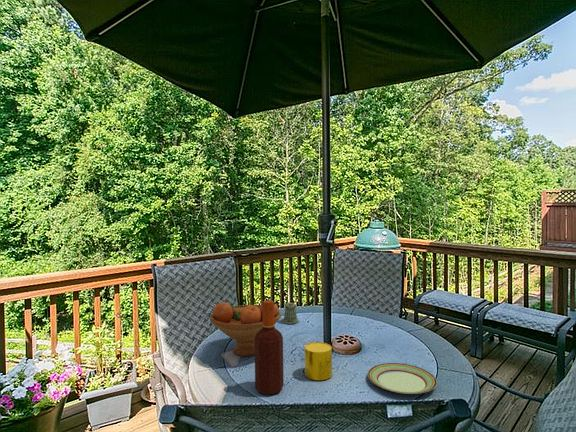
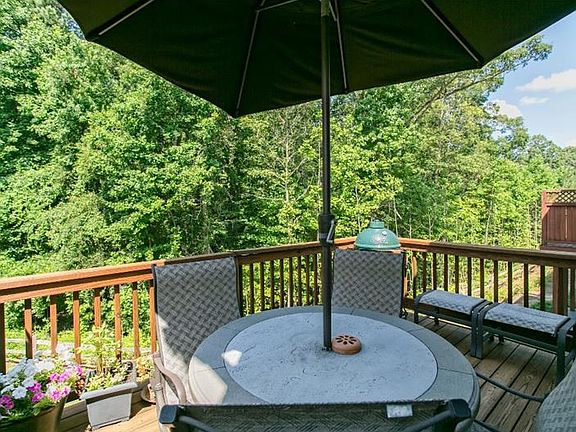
- plate (401, 379)
- cup (318, 360)
- fruit bowl (246, 325)
- pepper shaker (290, 311)
- bottle (268, 345)
